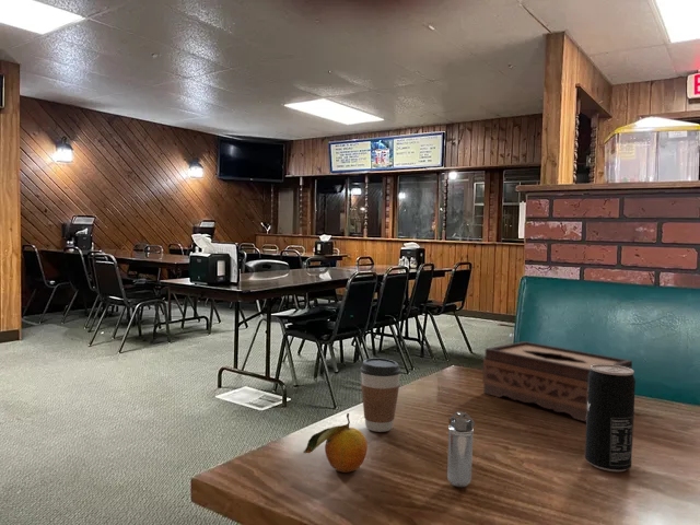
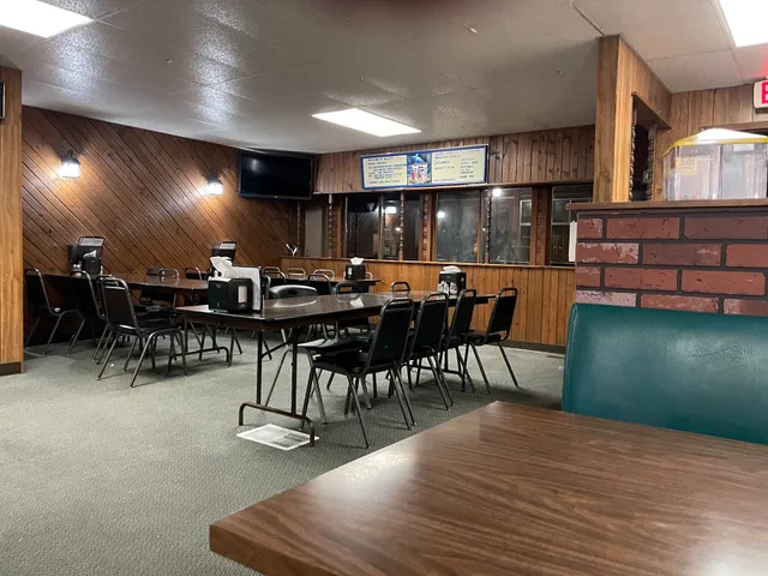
- tissue box (555, 377)
- beverage can (609, 416)
- shaker (459, 447)
- fruit (335, 442)
- coffee cup (380, 394)
